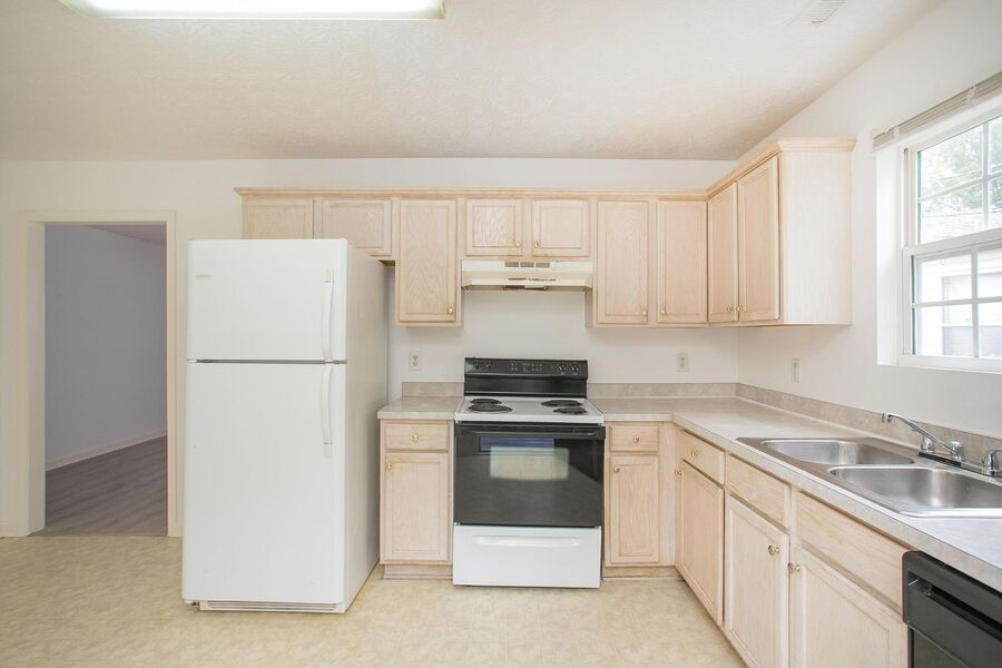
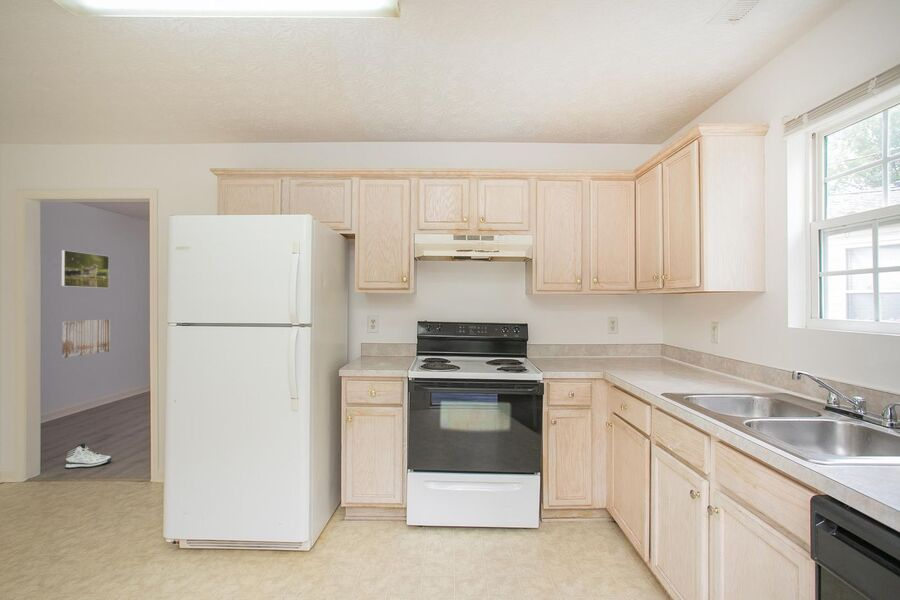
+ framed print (86, 270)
+ wall art (87, 337)
+ sneaker (88, 454)
